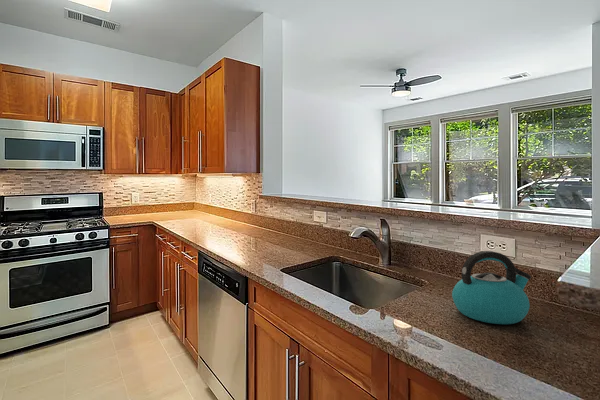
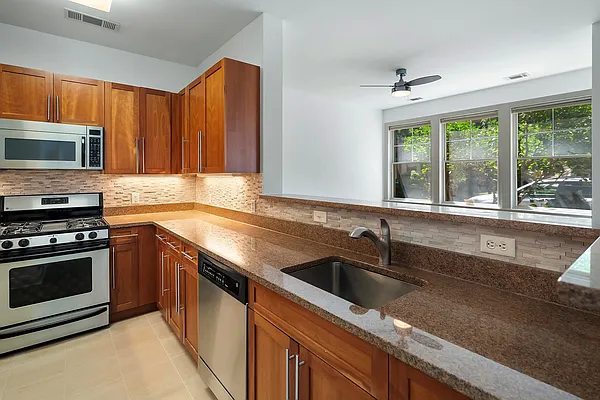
- kettle (493, 282)
